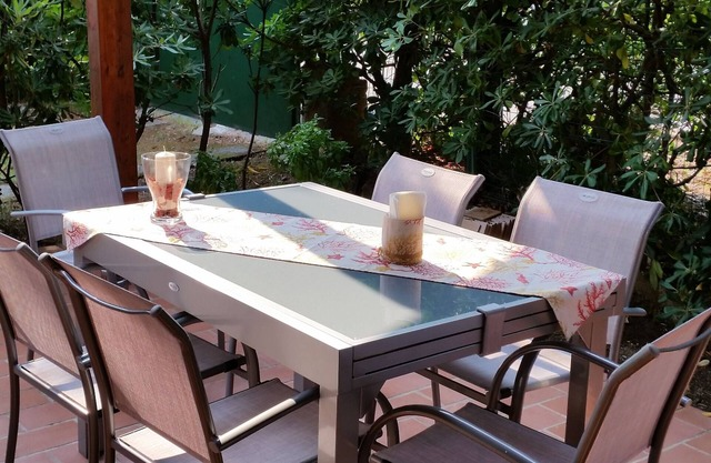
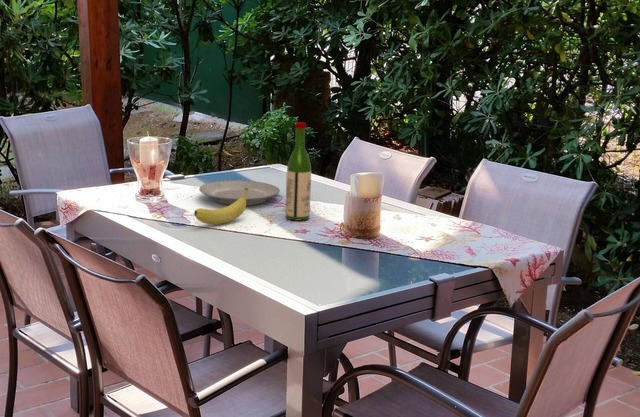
+ plate (239, 193)
+ fruit (221, 208)
+ wine bottle (299, 171)
